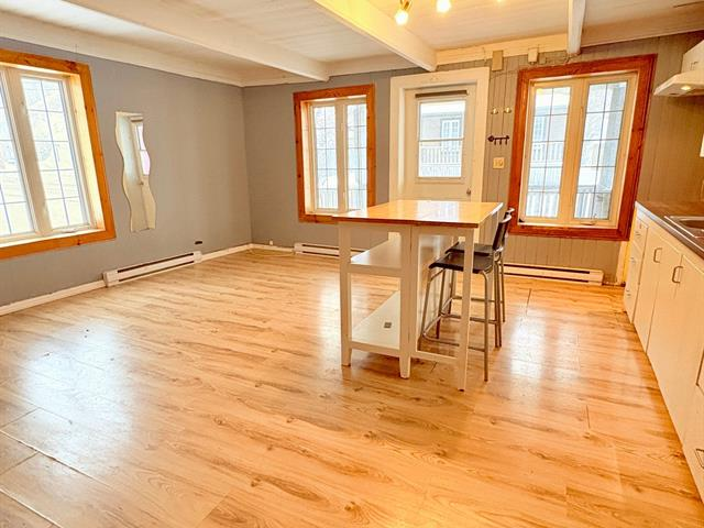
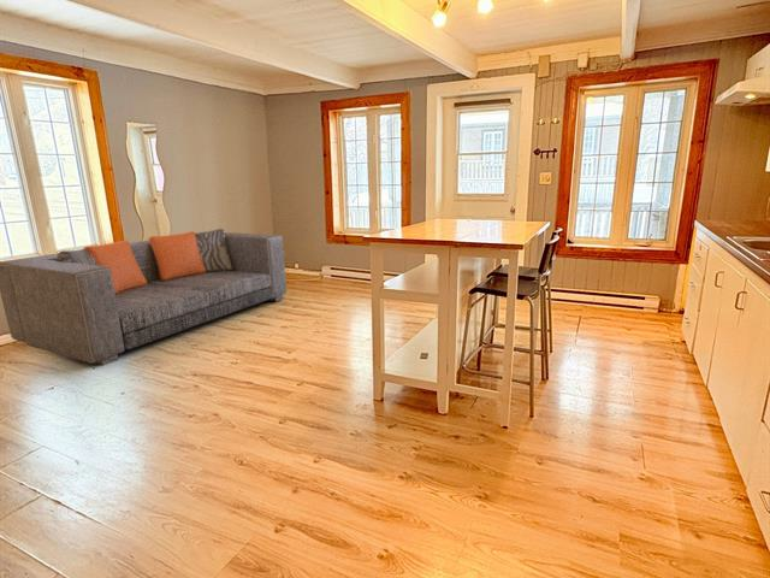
+ sofa (165, 278)
